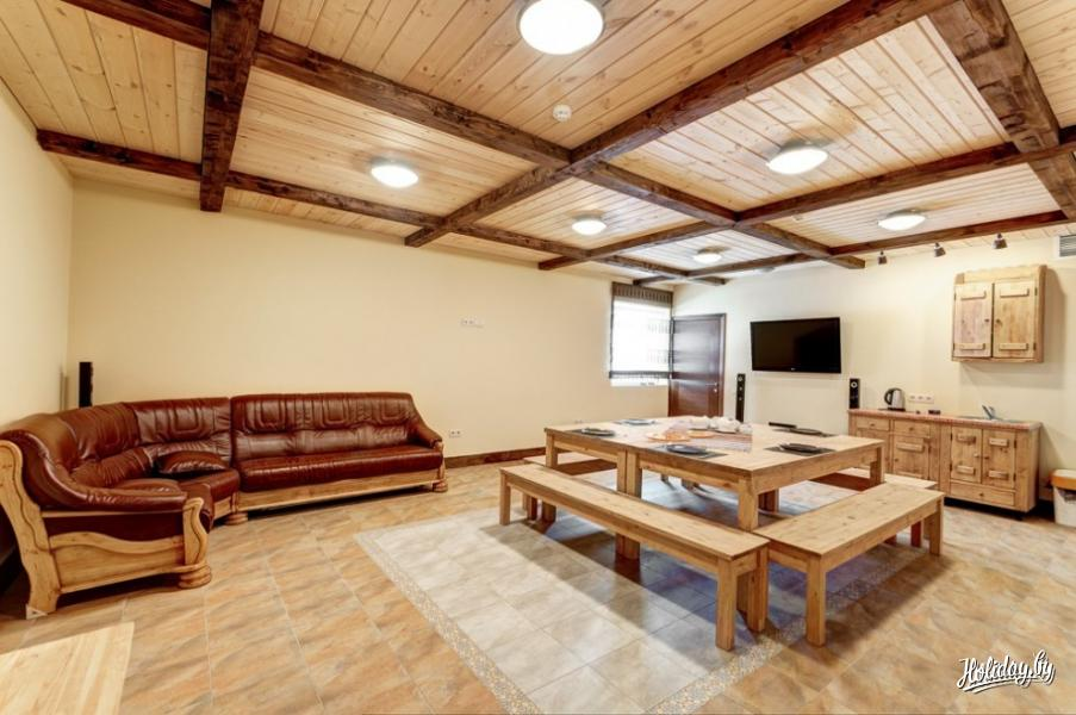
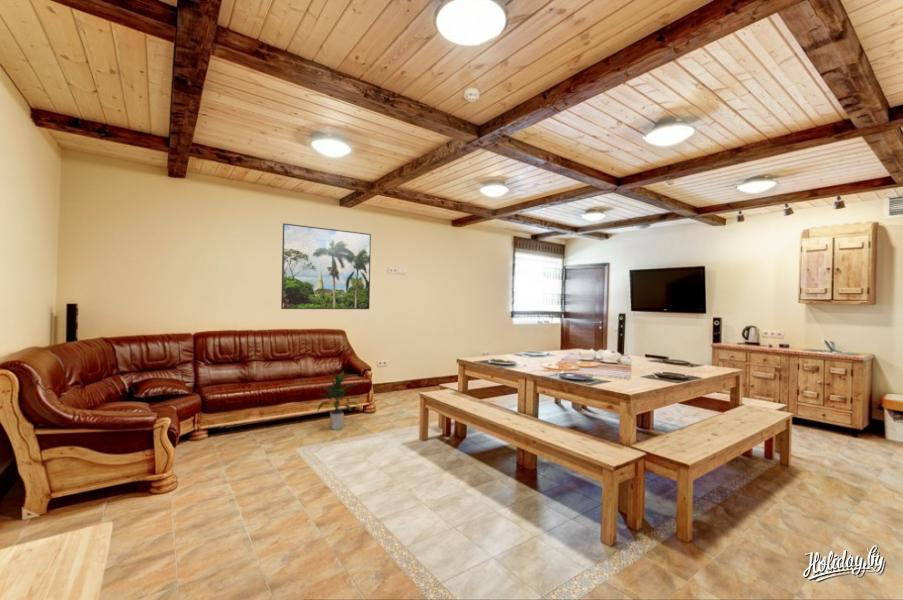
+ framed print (328, 269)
+ indoor plant (337, 398)
